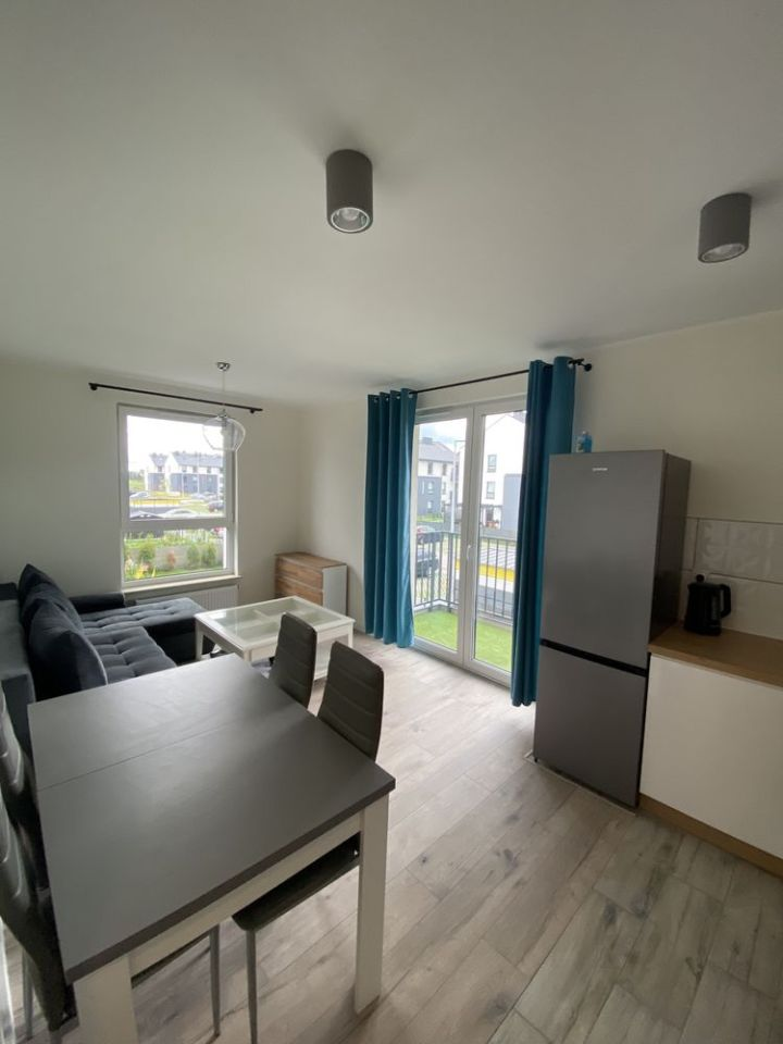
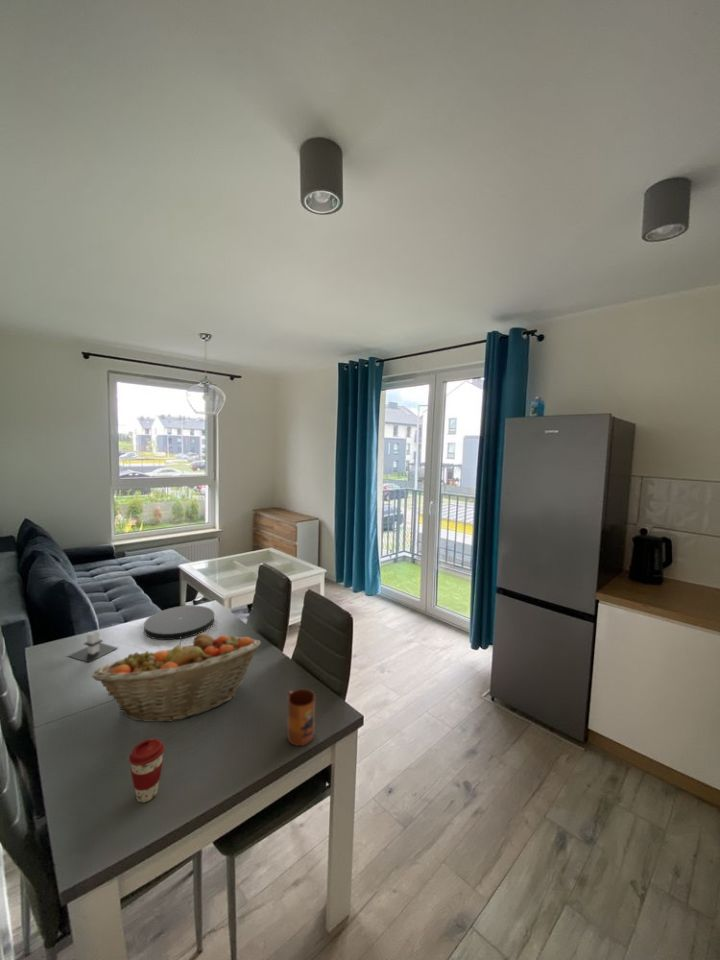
+ plate (180, 621)
+ coffee cup (147, 770)
+ fruit basket (183, 667)
+ mug (297, 713)
+ architectural model (93, 642)
